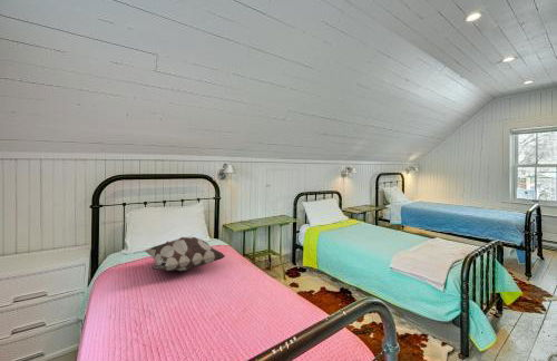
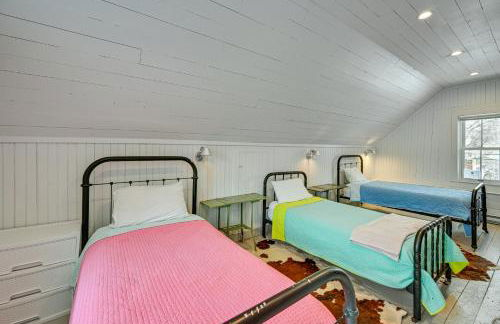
- decorative pillow (183, 253)
